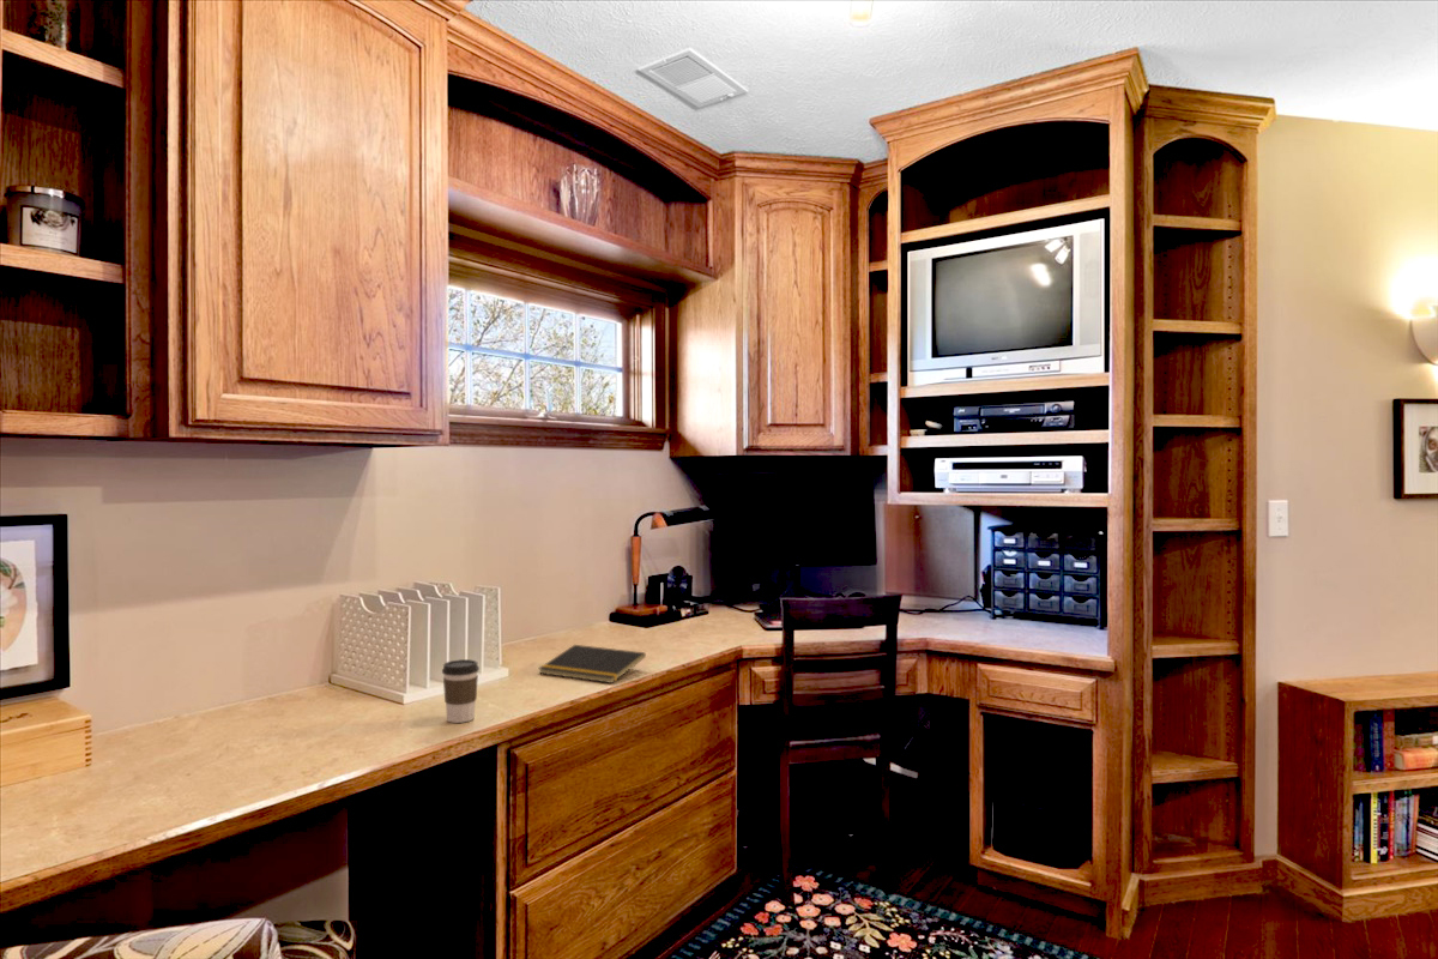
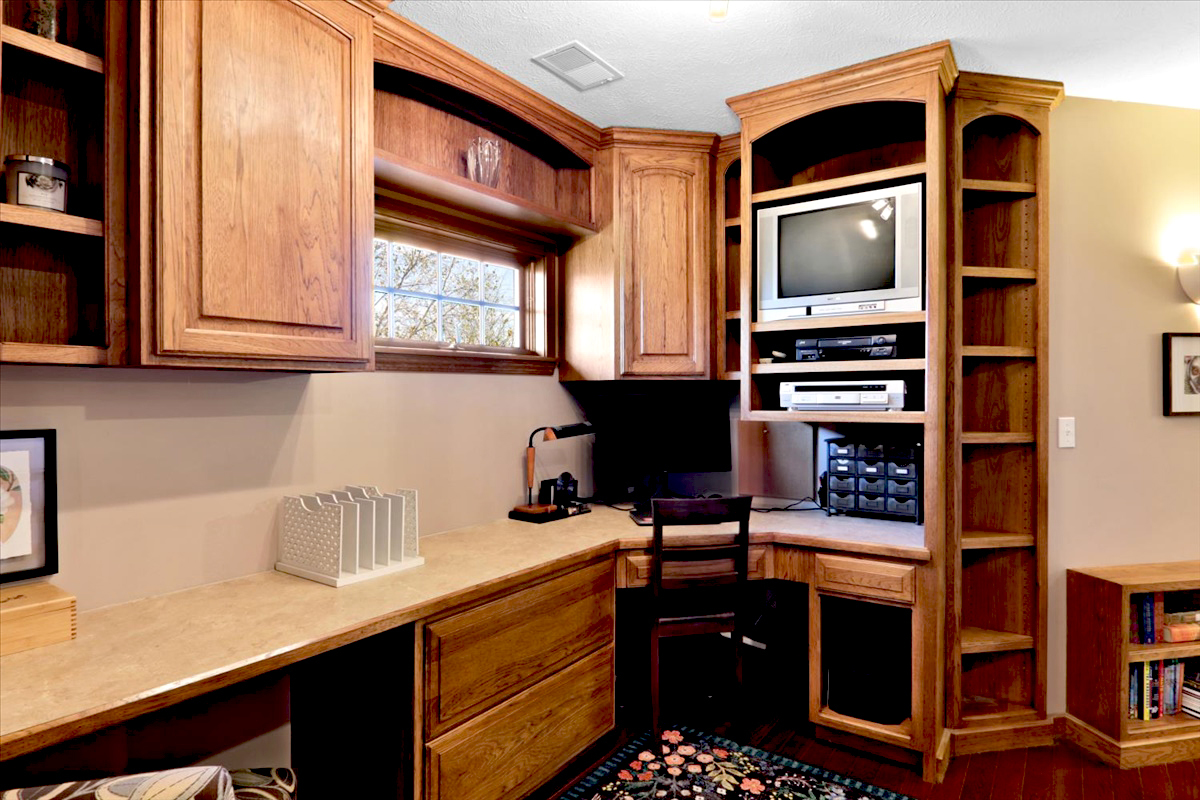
- coffee cup (460, 690)
- notepad (592, 662)
